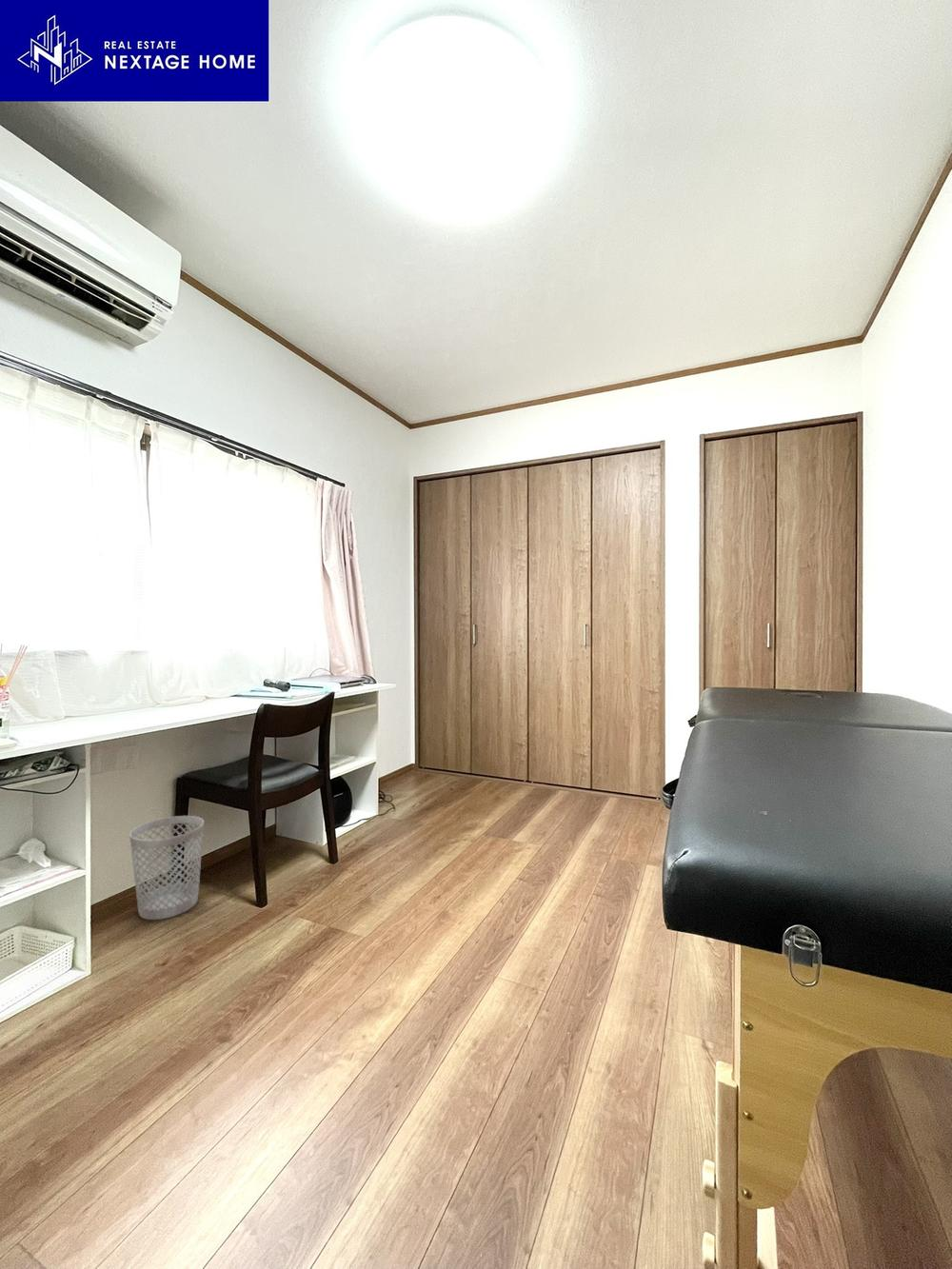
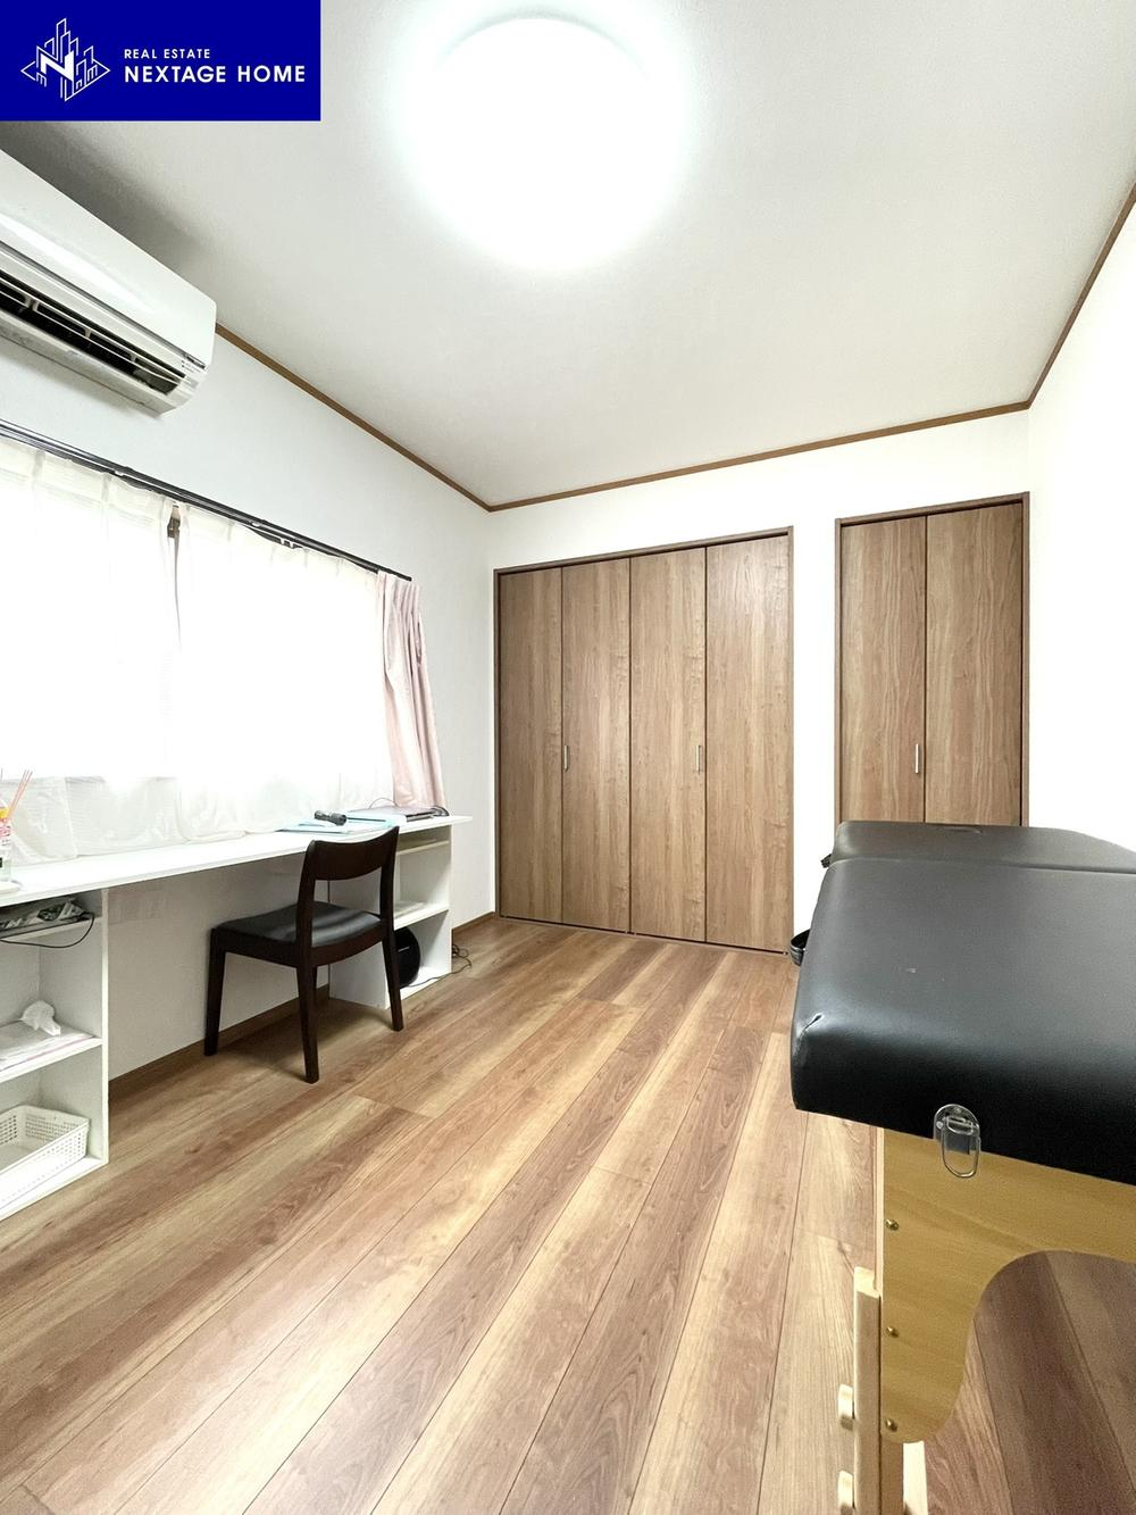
- wastebasket (168, 867)
